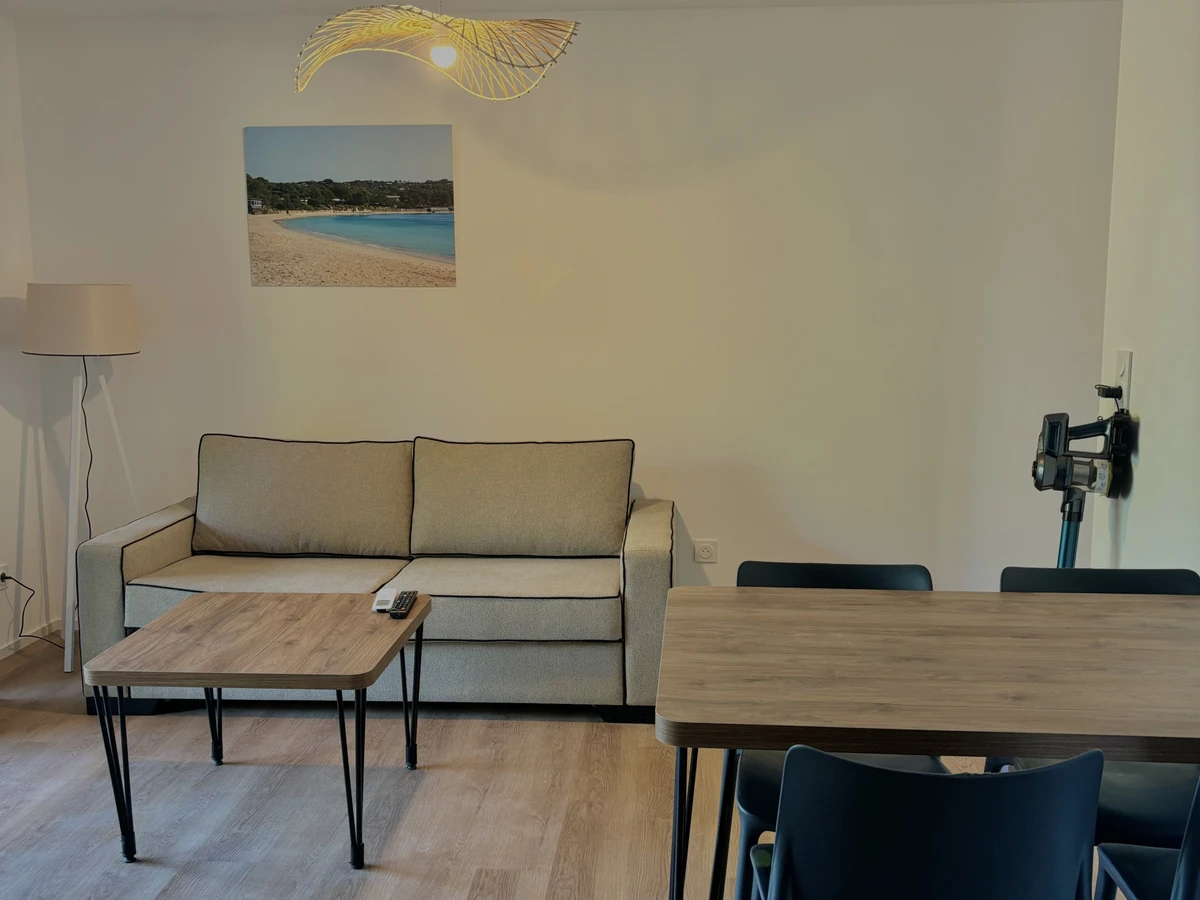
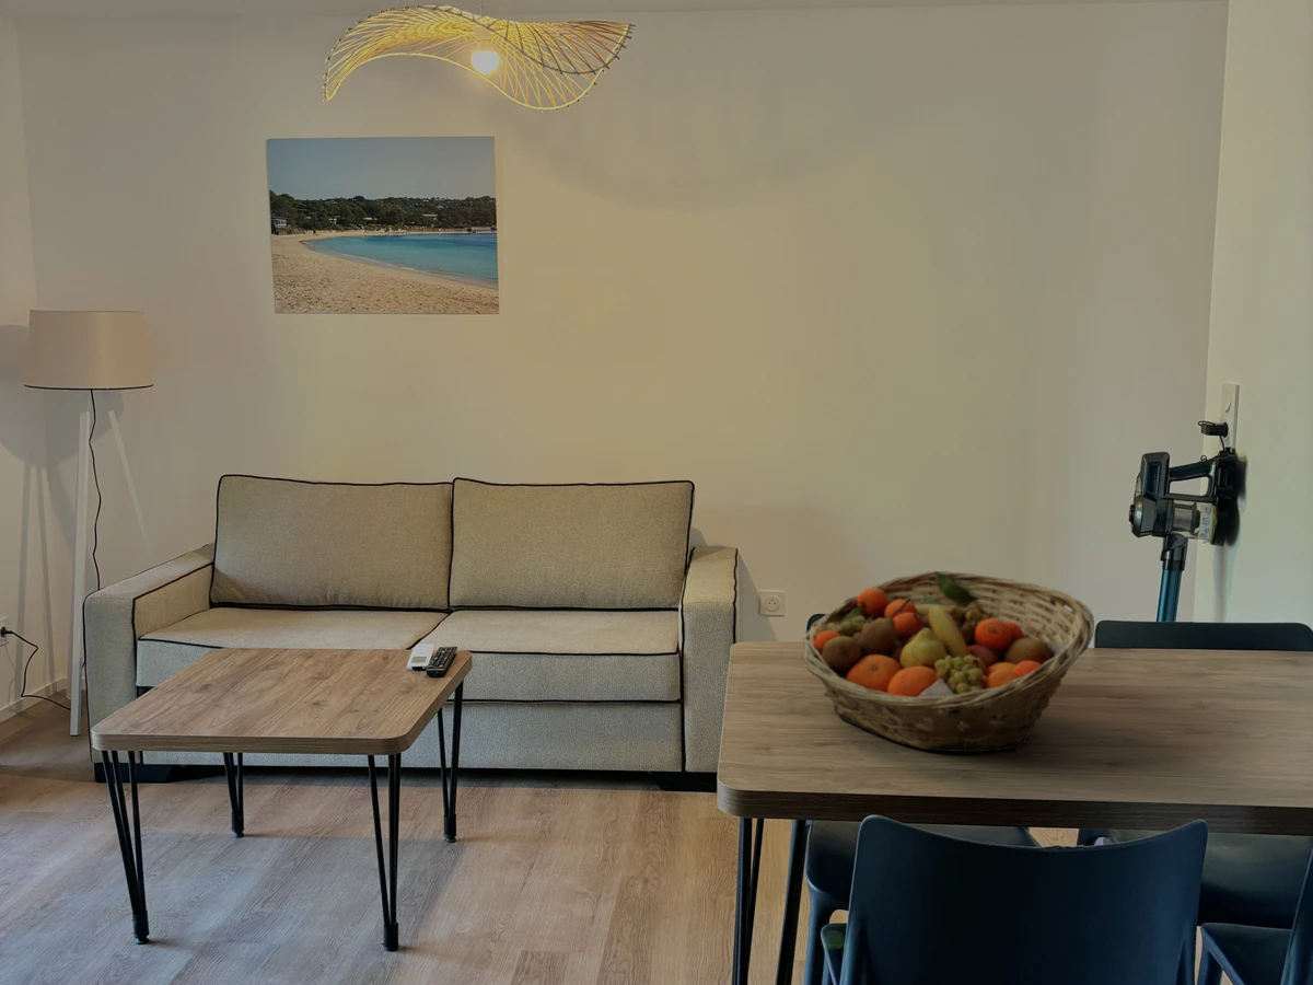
+ fruit basket (940, 654)
